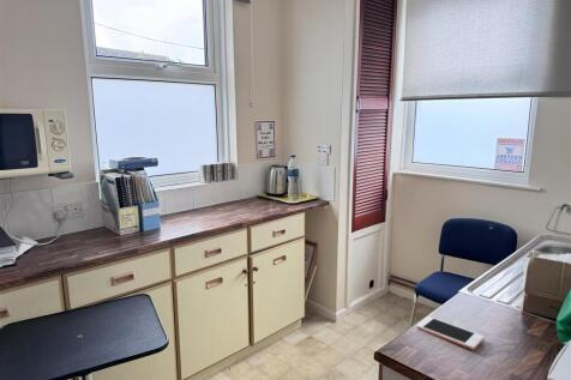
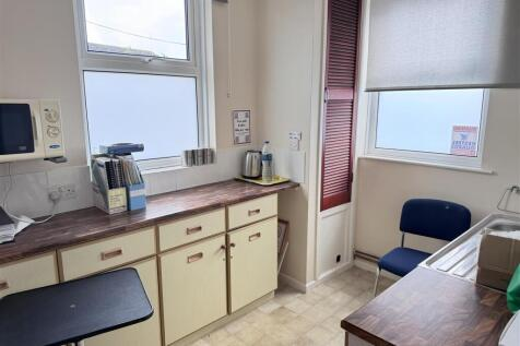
- cell phone (449, 331)
